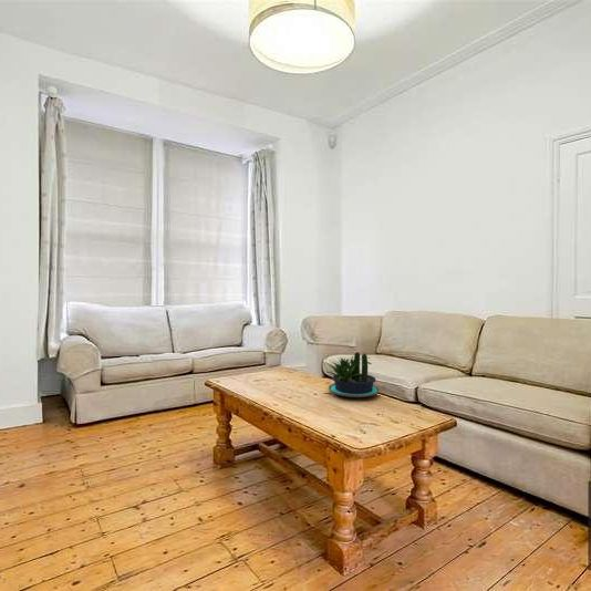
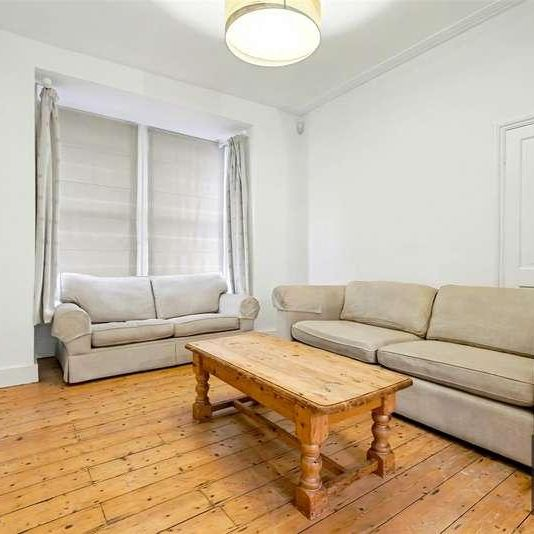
- potted plant (351, 373)
